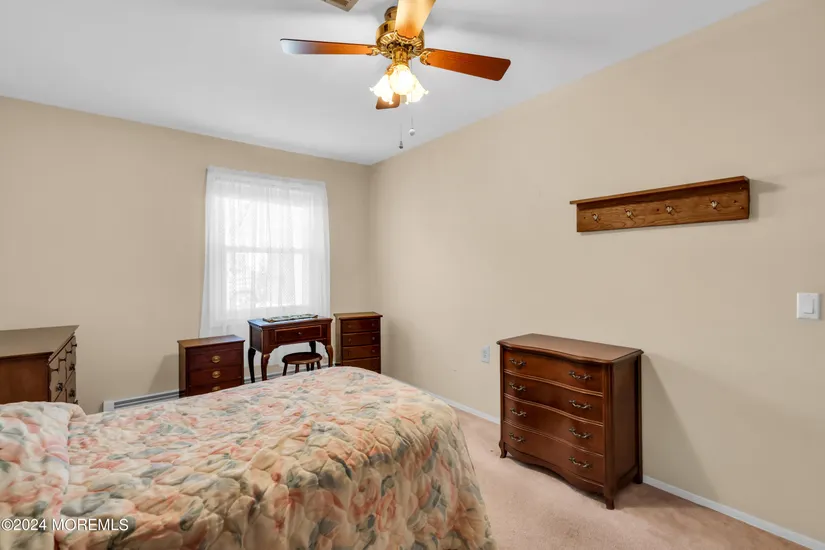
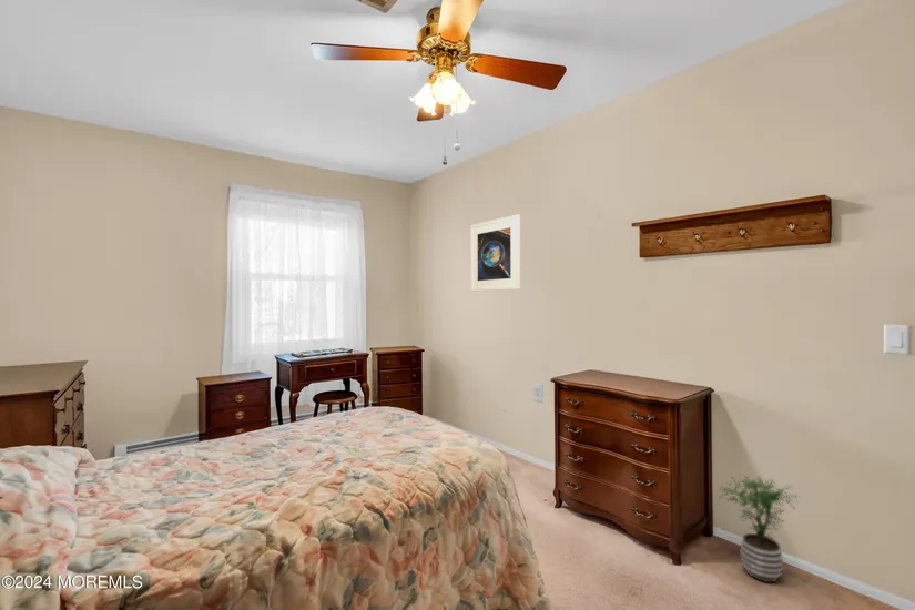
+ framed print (494, 255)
+ potted plant (758, 525)
